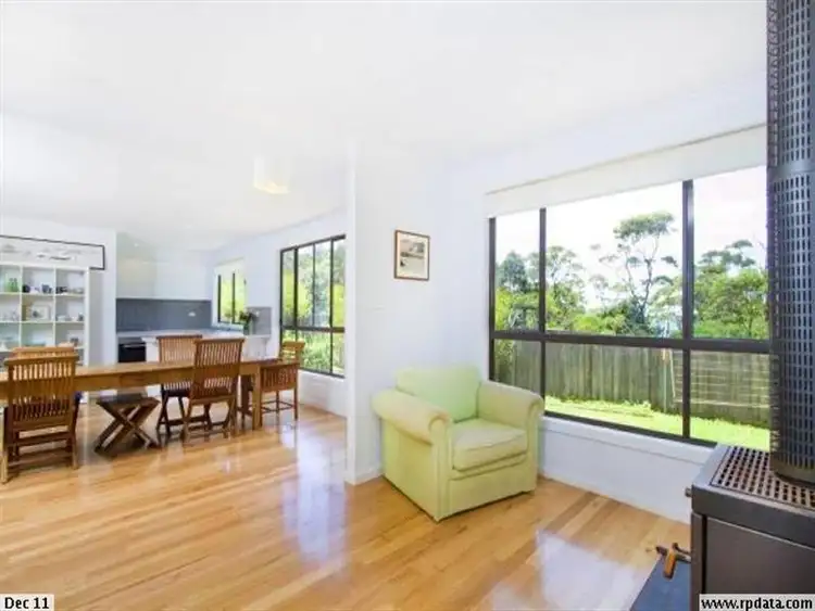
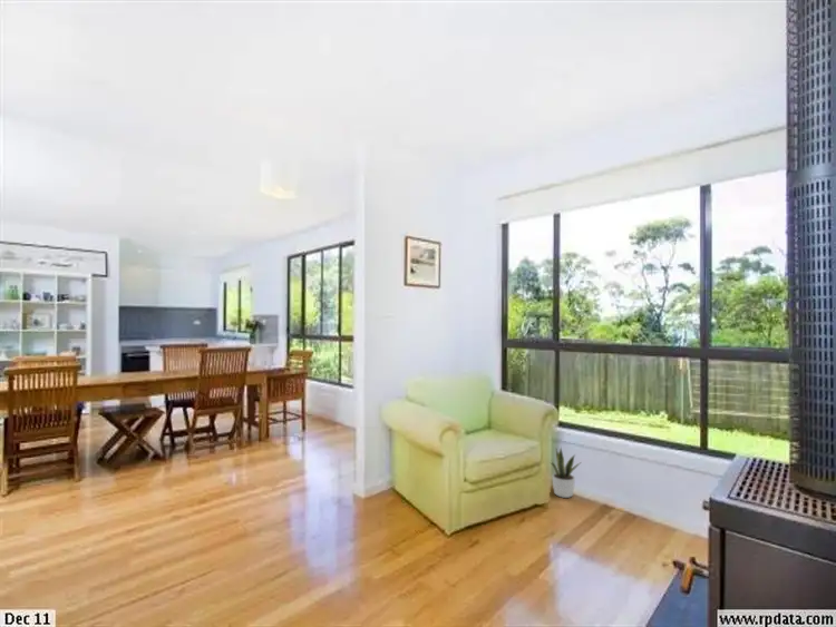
+ potted plant (564, 470)
